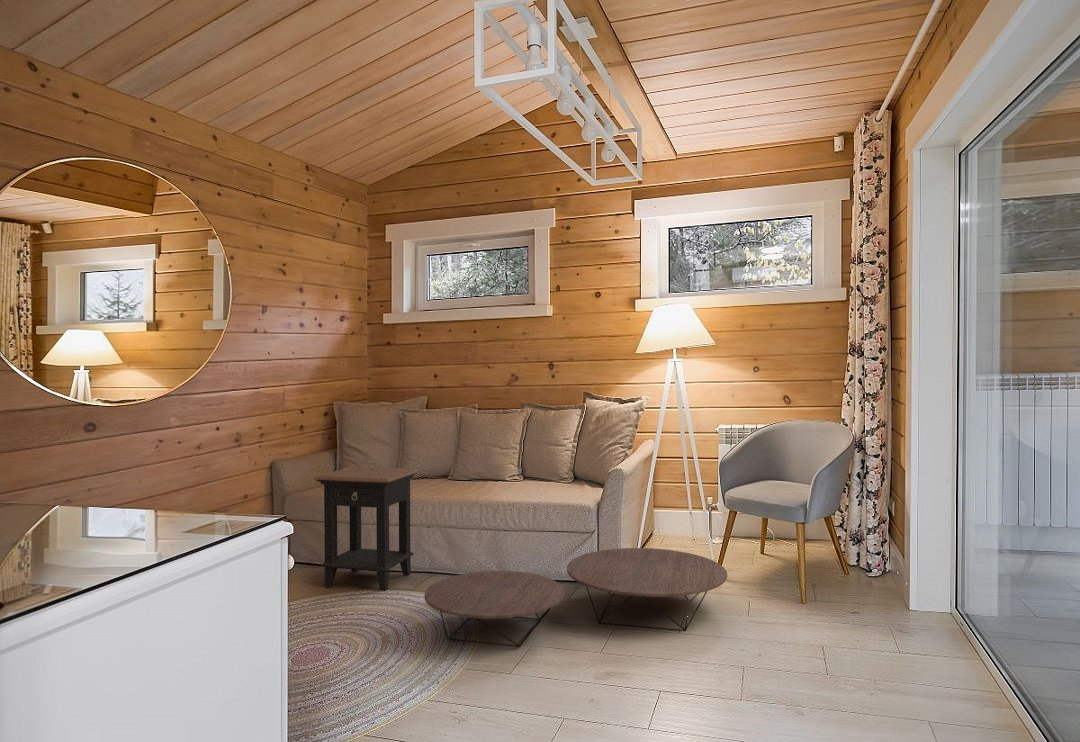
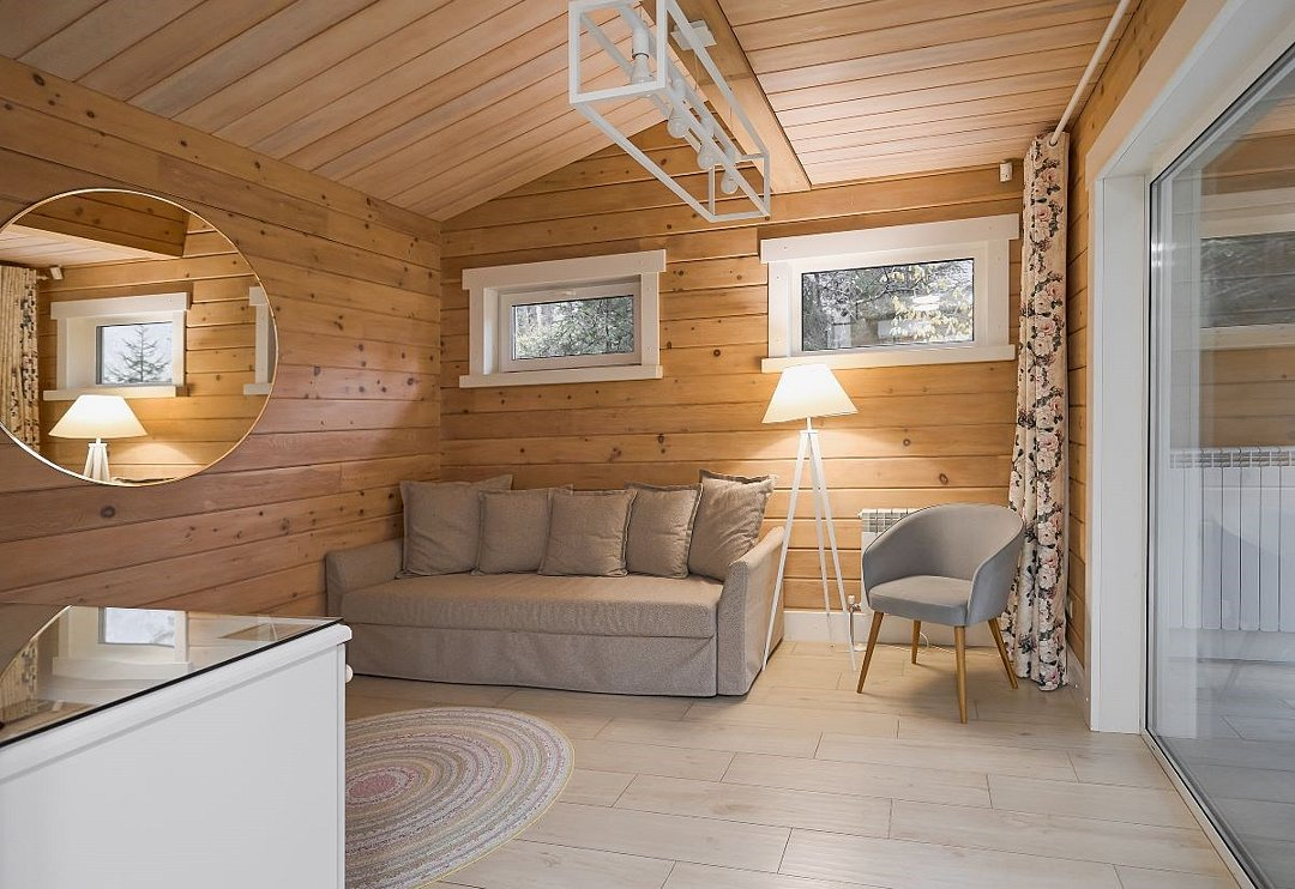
- coffee table (588, 593)
- side table (360, 526)
